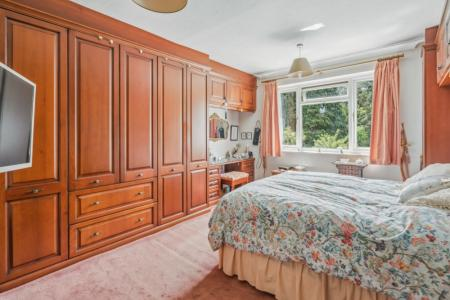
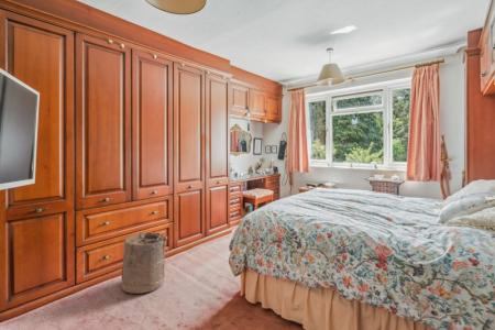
+ laundry hamper (142, 260)
